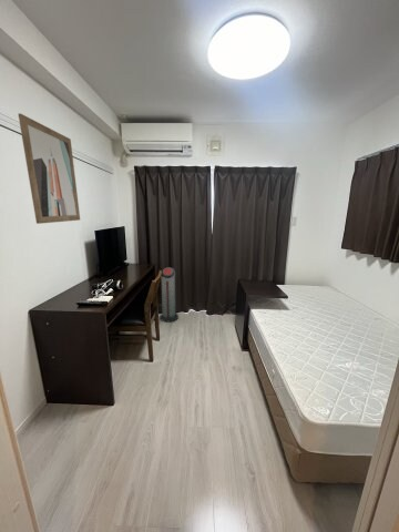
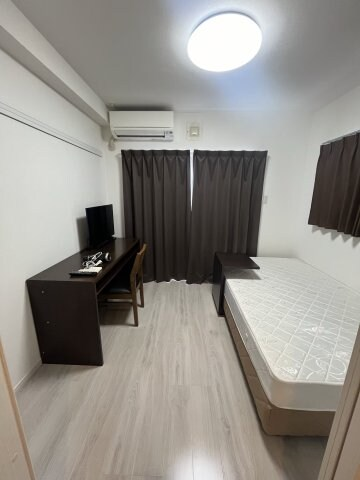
- wall art (54, 176)
- air purifier (168, 294)
